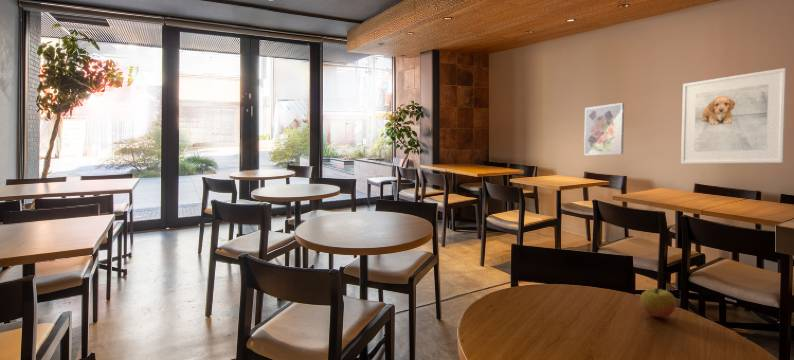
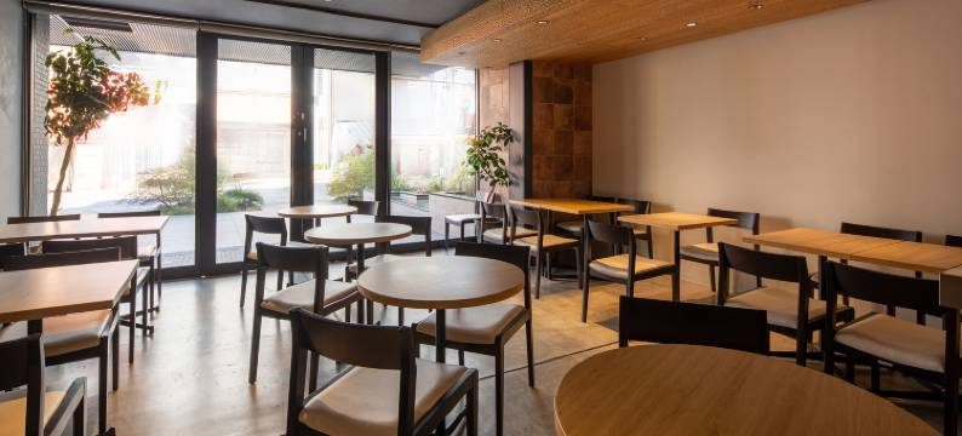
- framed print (729, 120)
- apple (657, 302)
- wall art (603, 130)
